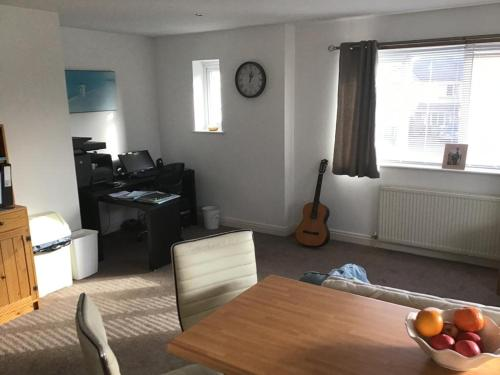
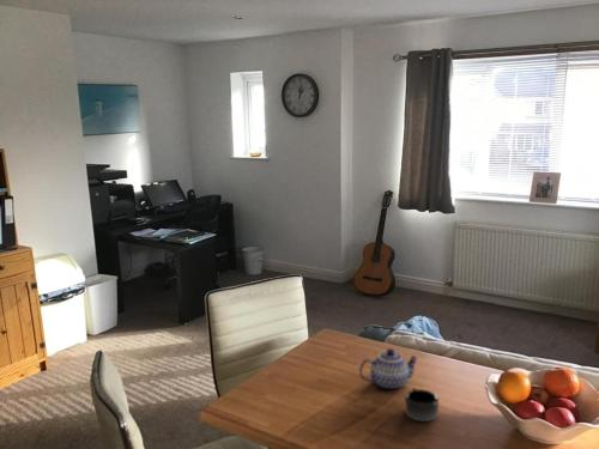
+ teapot (388, 365)
+ mug (419, 402)
